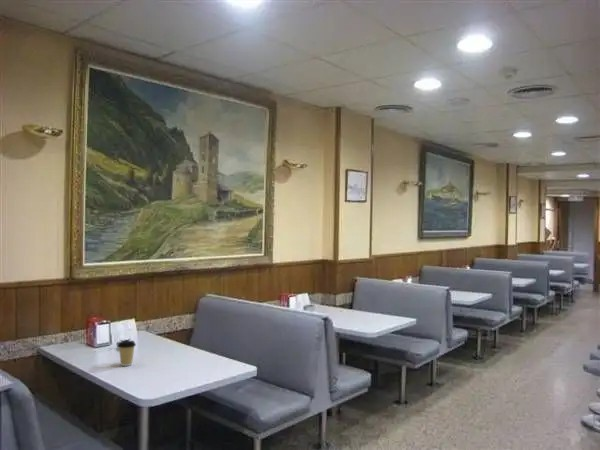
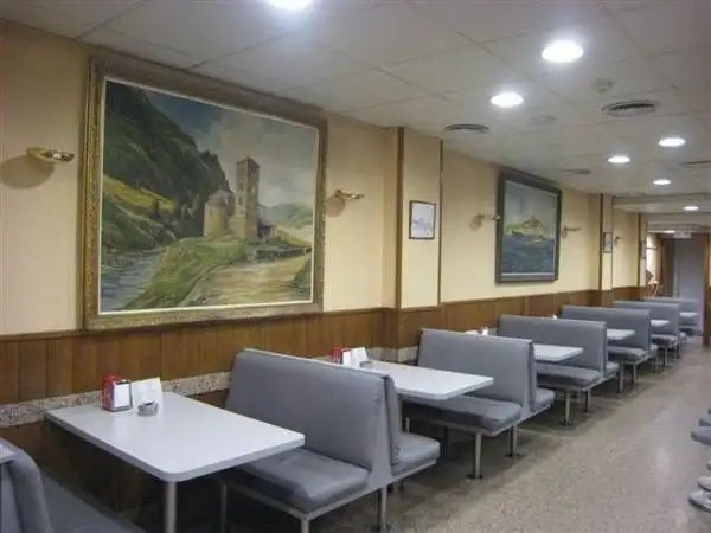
- coffee cup (126, 353)
